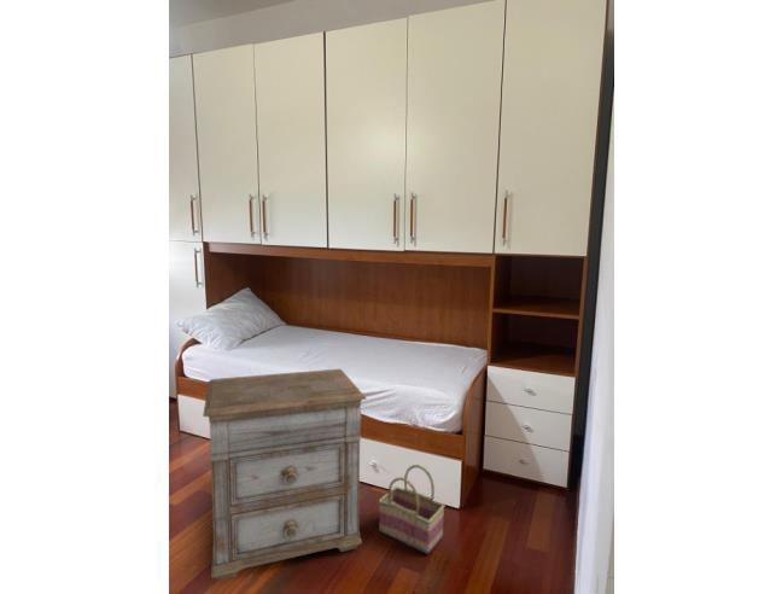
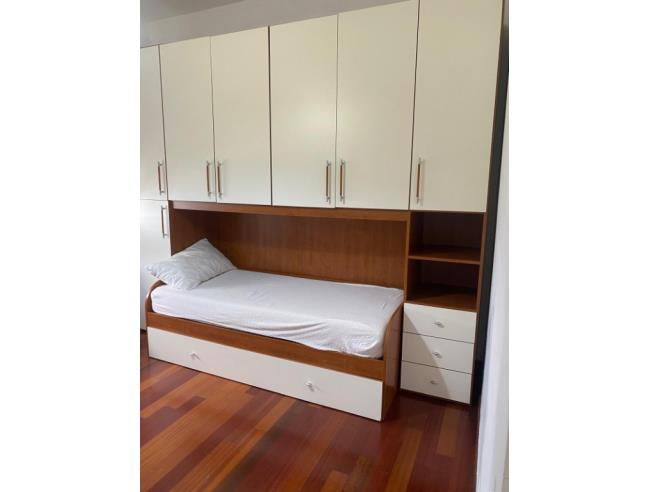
- basket (412, 502)
- nightstand (284, 462)
